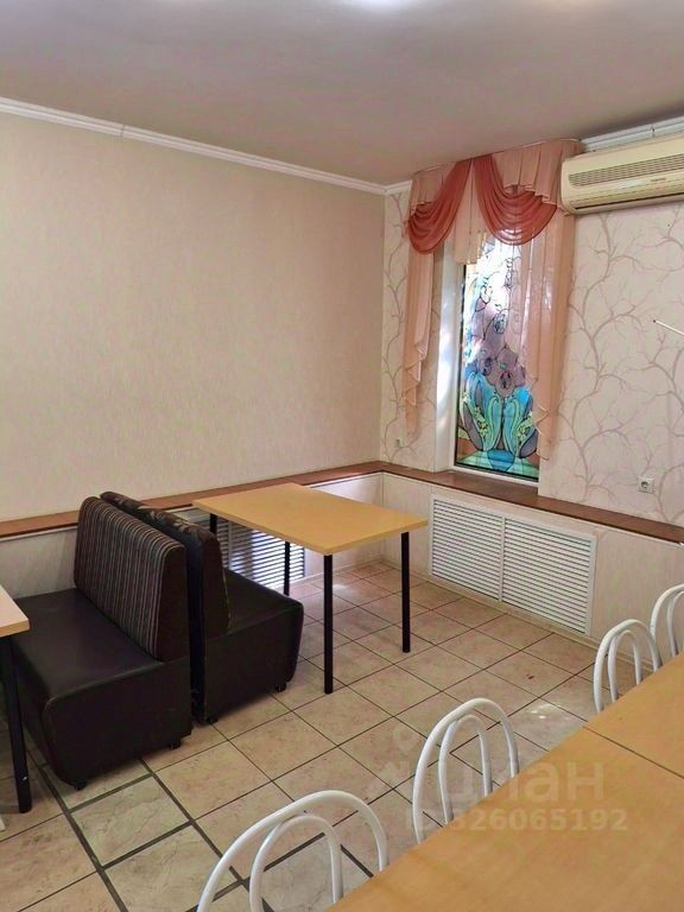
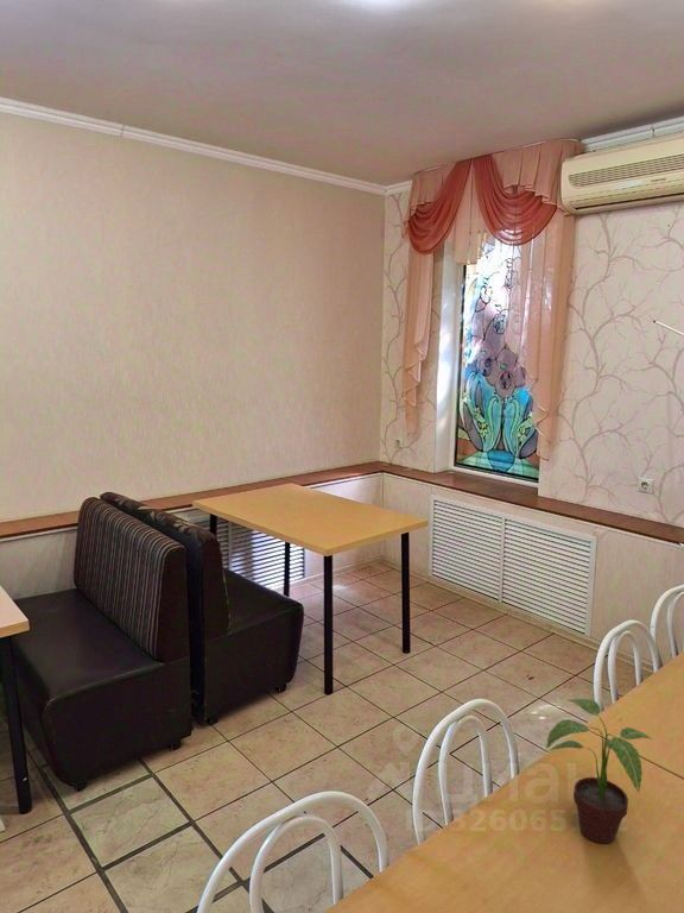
+ potted plant (597, 774)
